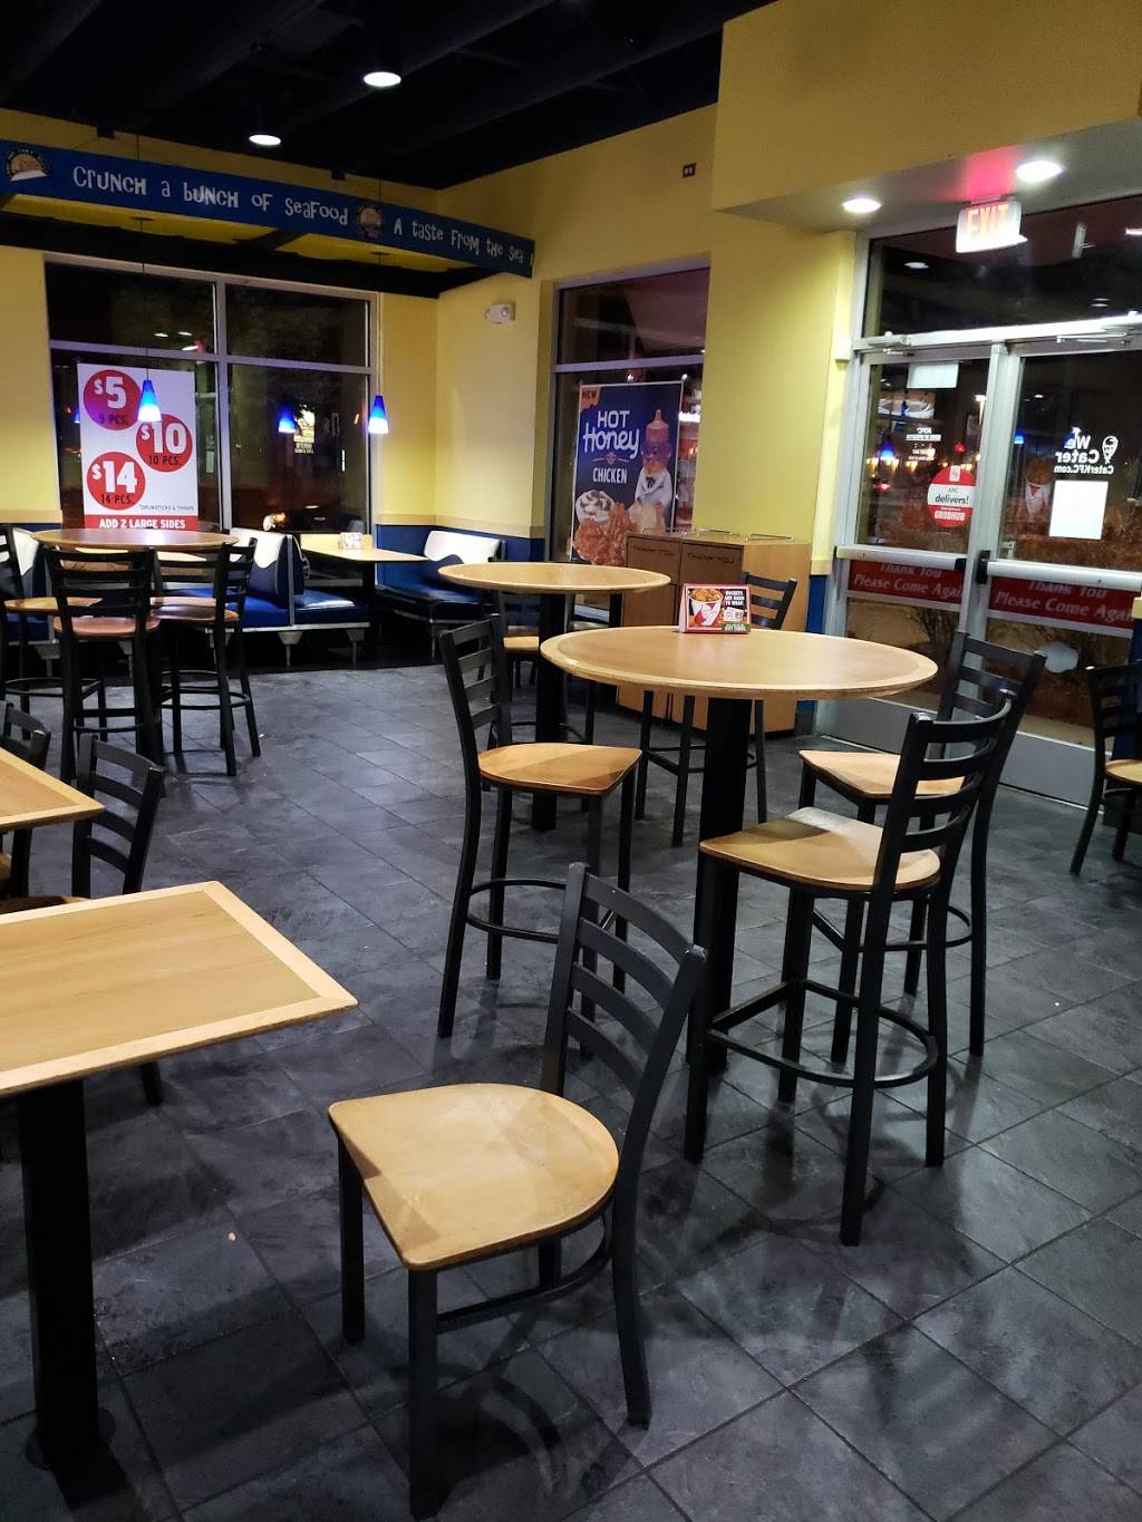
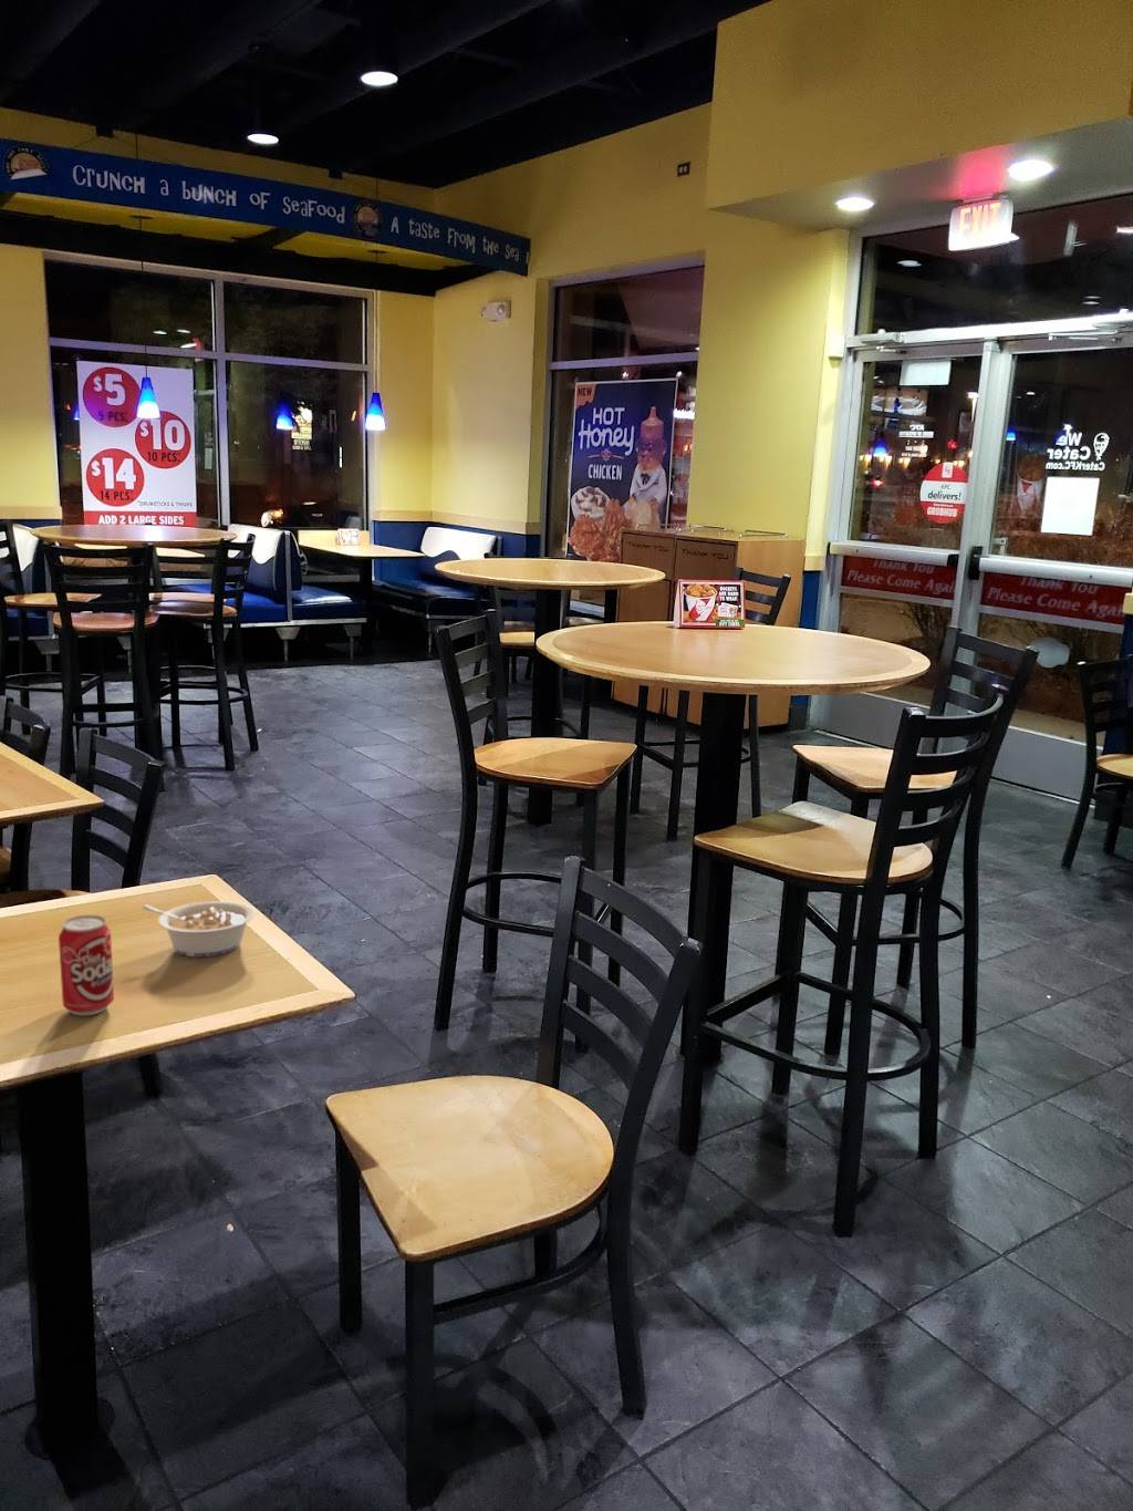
+ legume (202, 928)
+ beverage can (87, 966)
